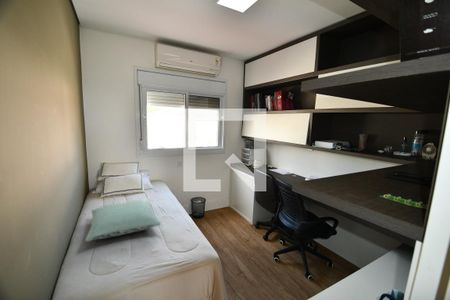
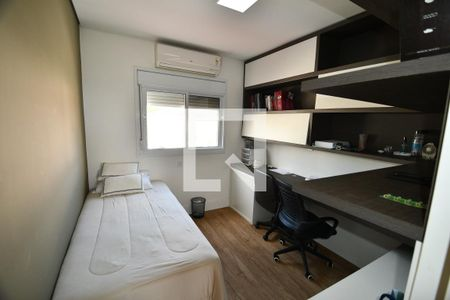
- pillow (124, 217)
